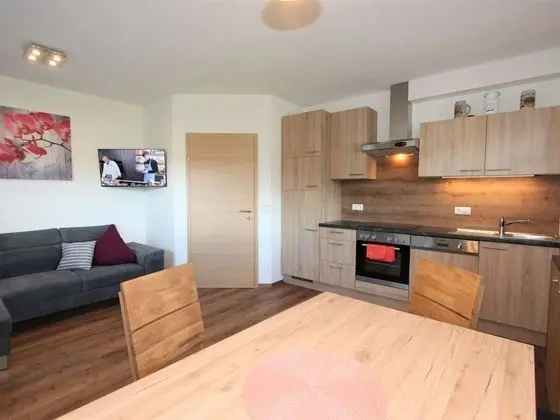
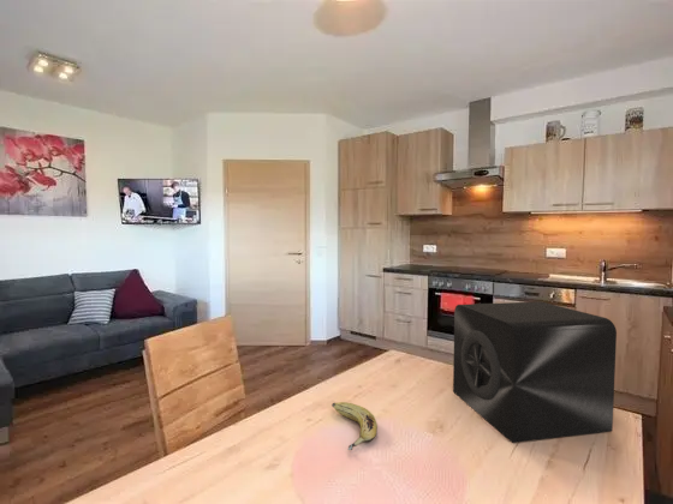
+ fruit (356, 420)
+ speaker (523, 360)
